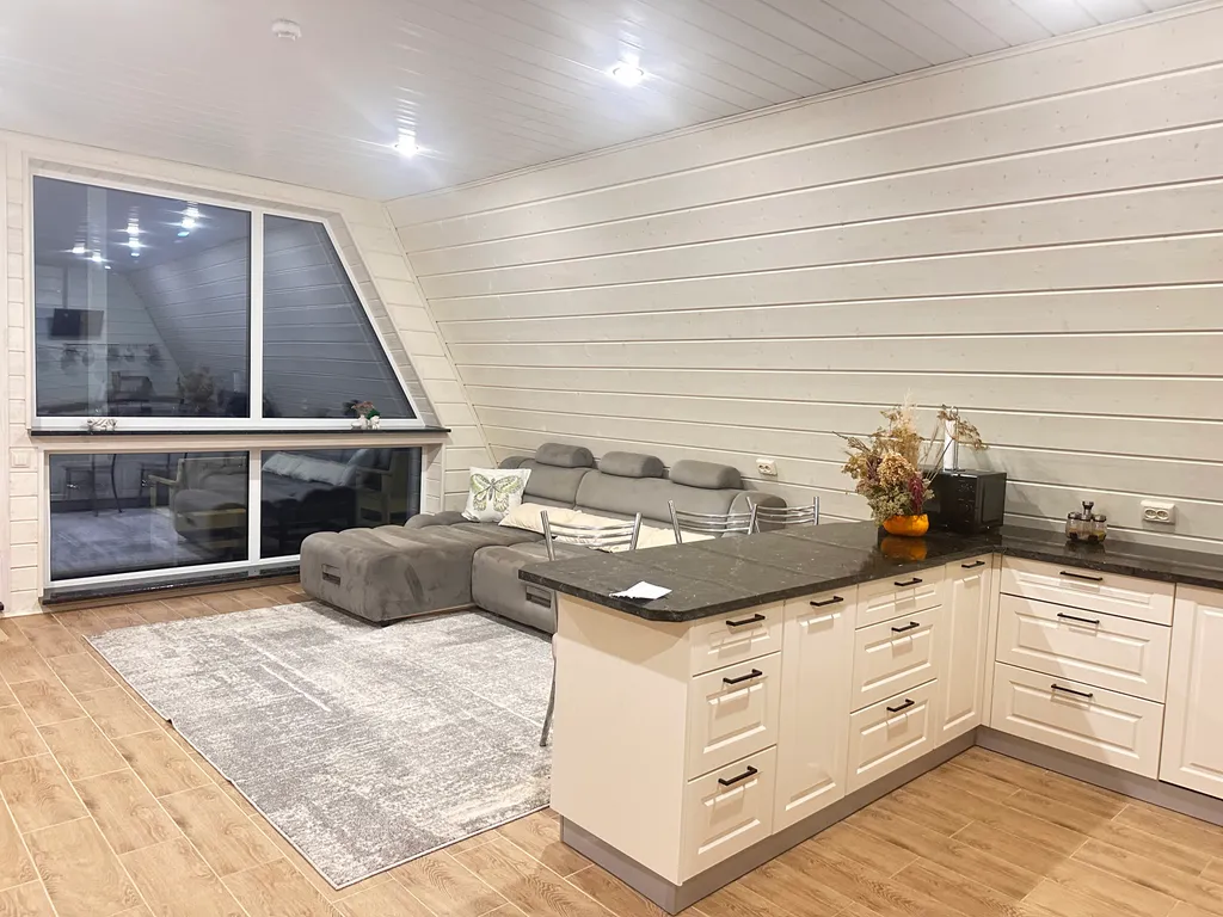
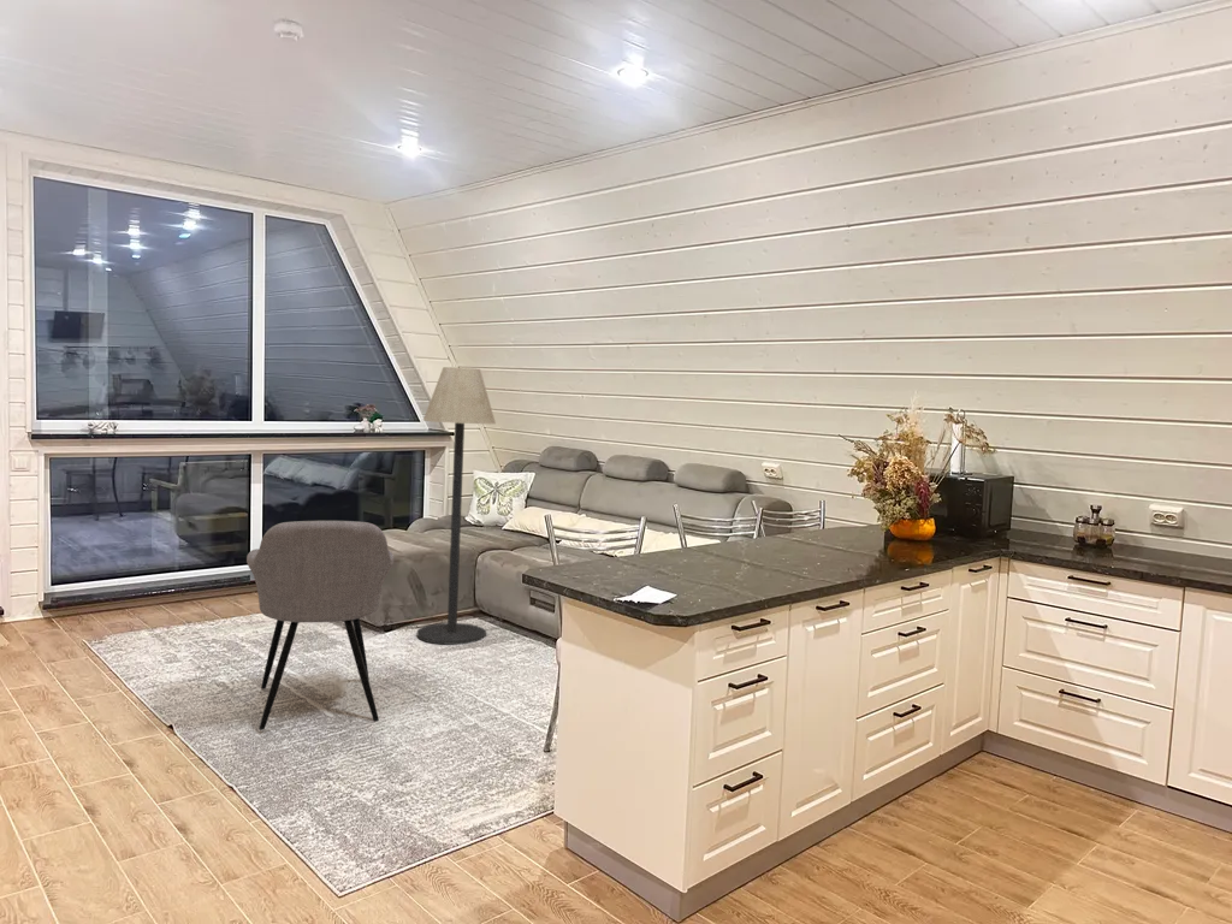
+ armchair (320, 609)
+ floor lamp (456, 503)
